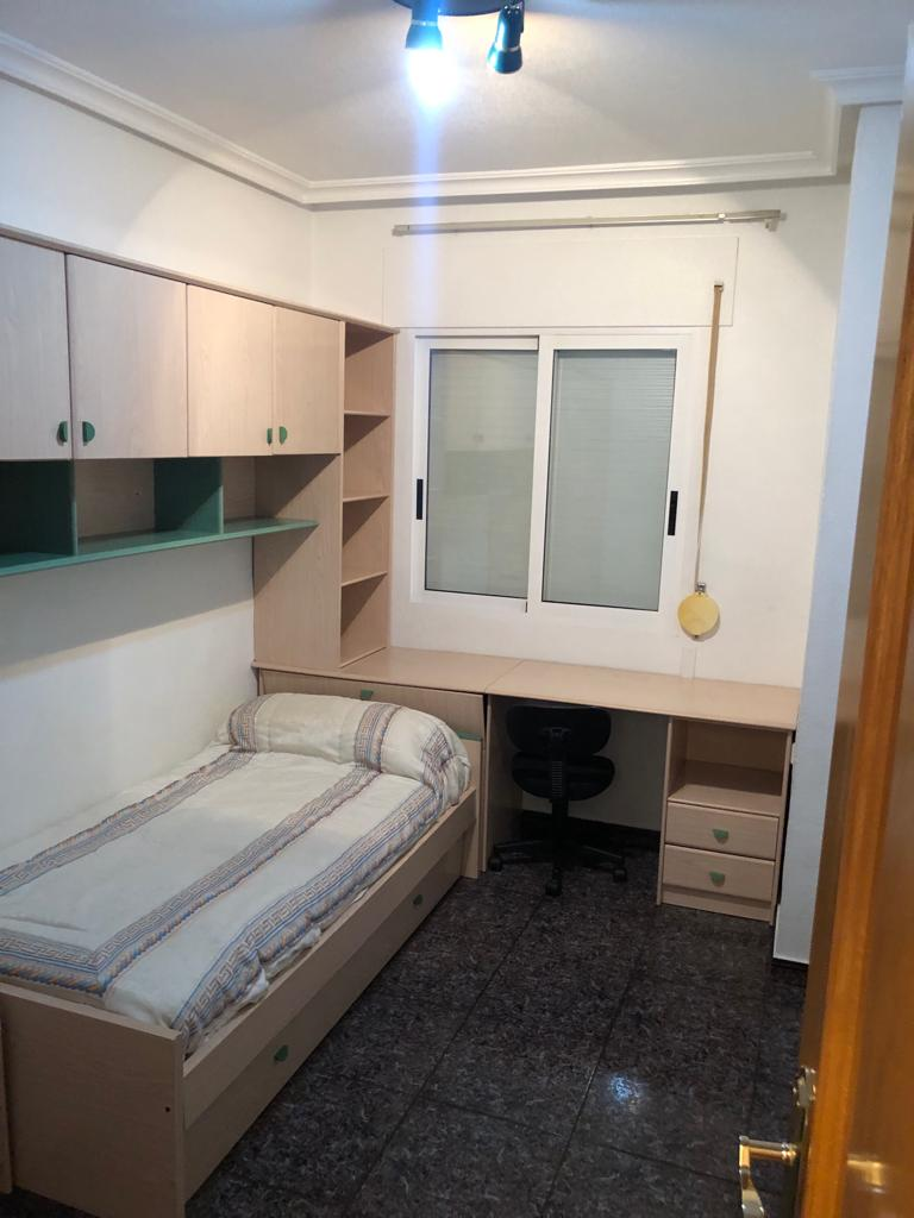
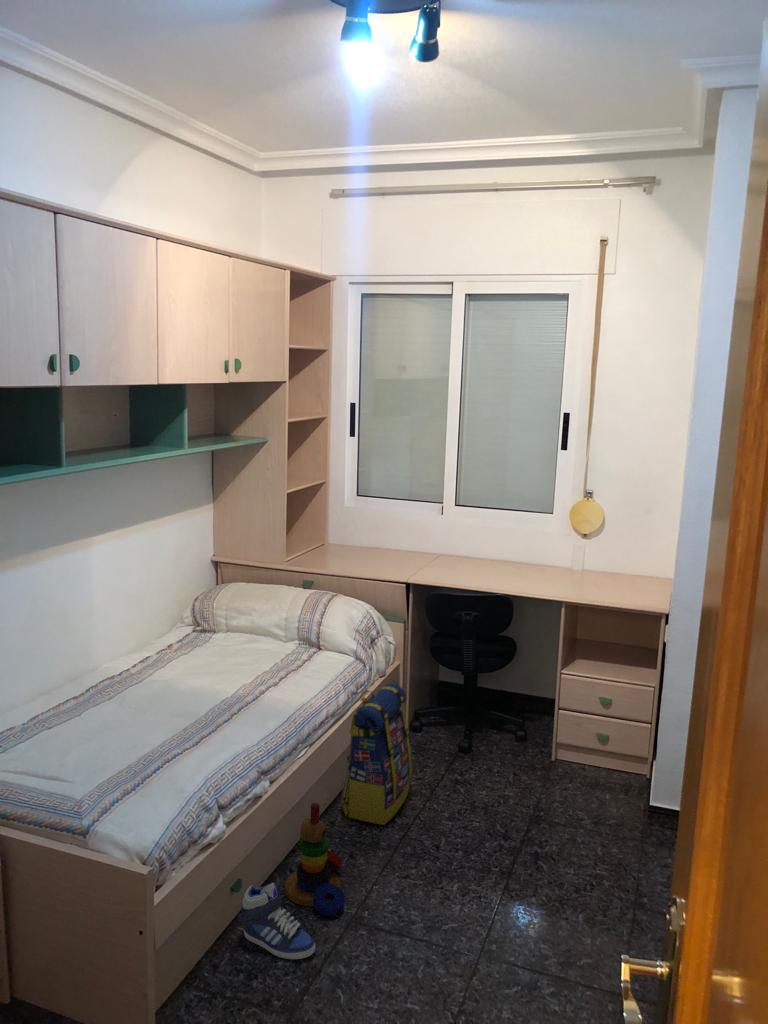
+ sneaker (277, 916)
+ backpack (377, 750)
+ stacking toy (321, 847)
